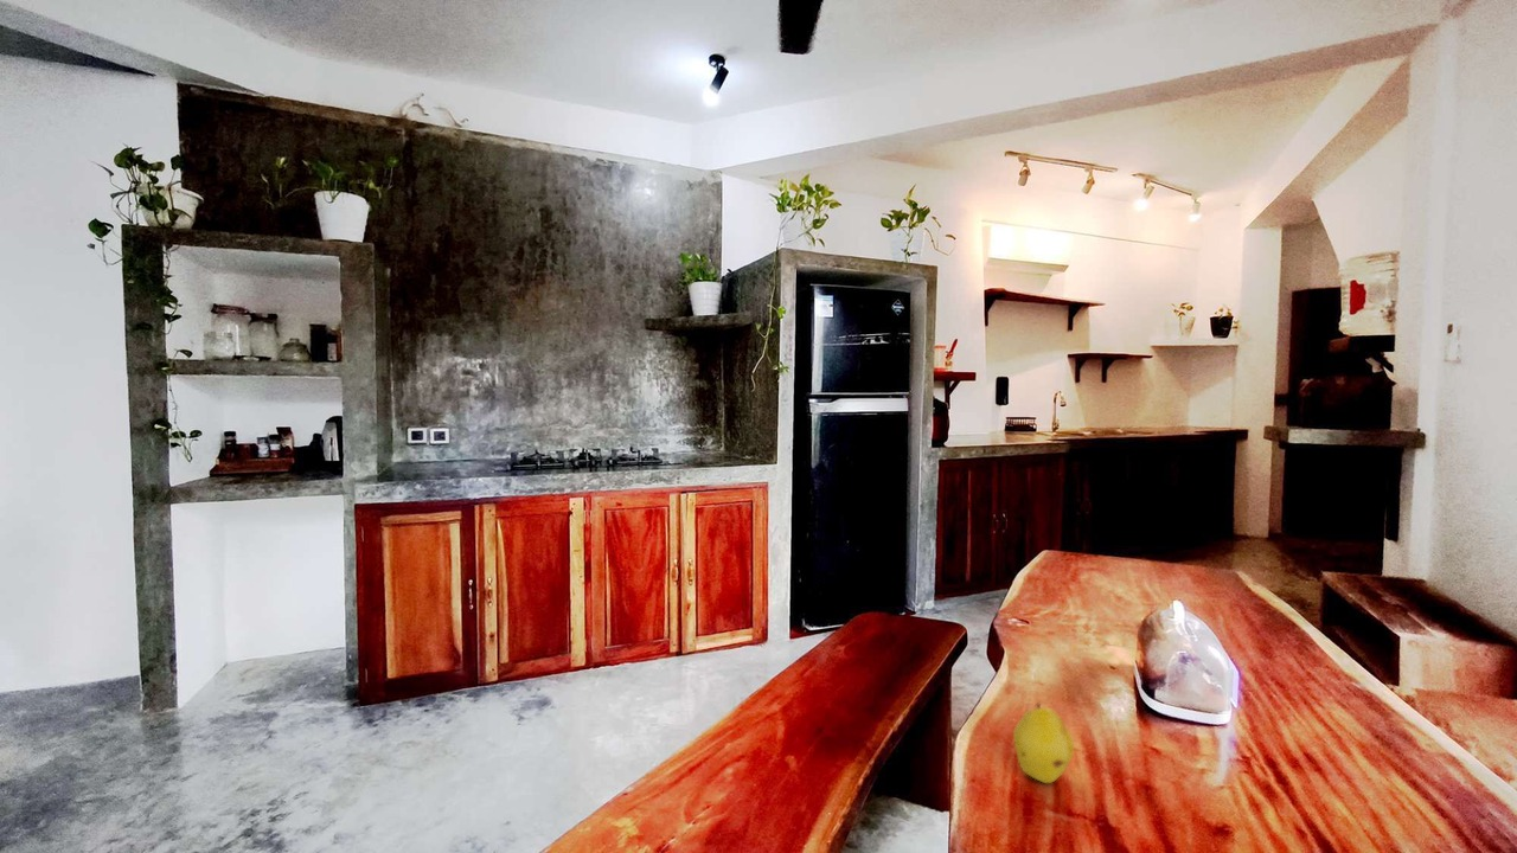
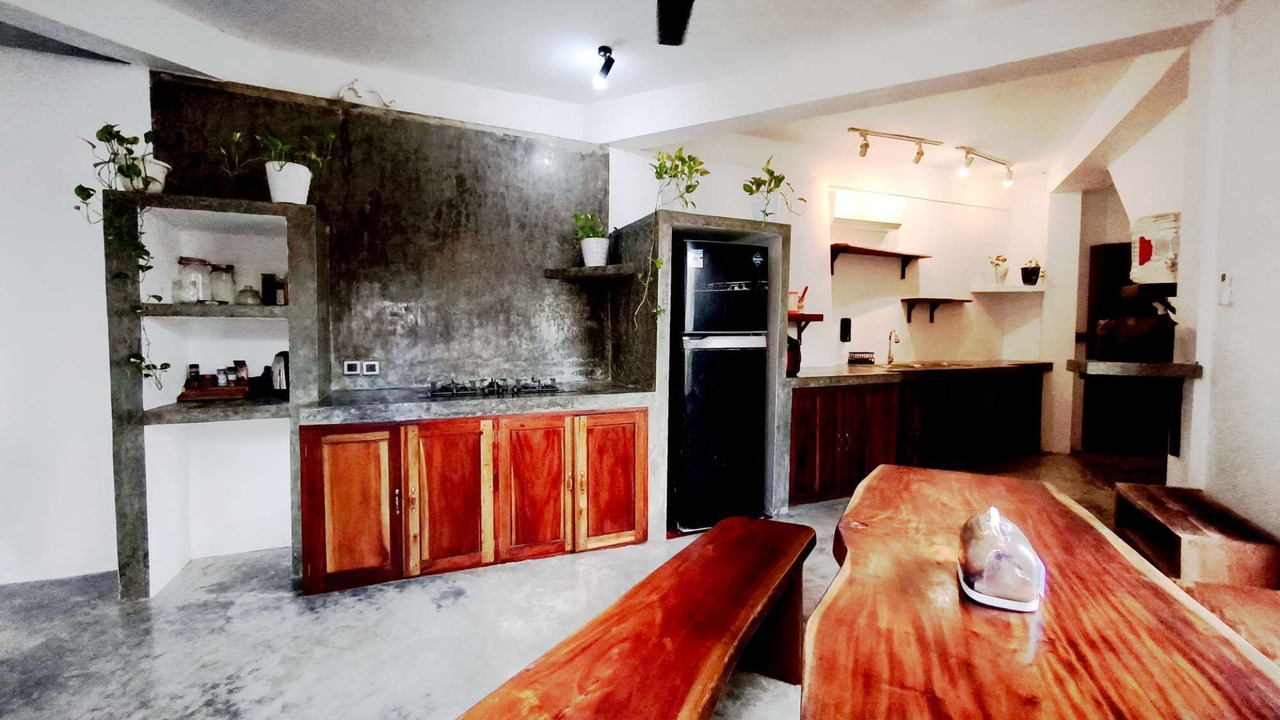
- fruit (1043, 740)
